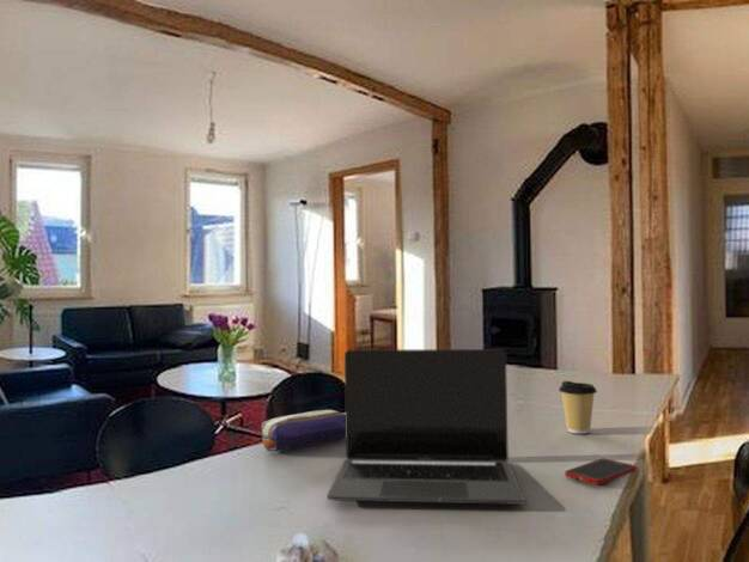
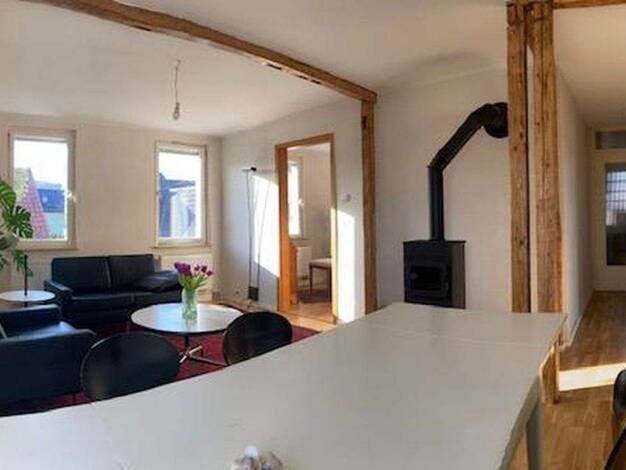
- coffee cup (578, 407)
- pencil case (307, 429)
- laptop (424, 419)
- cell phone (601, 471)
